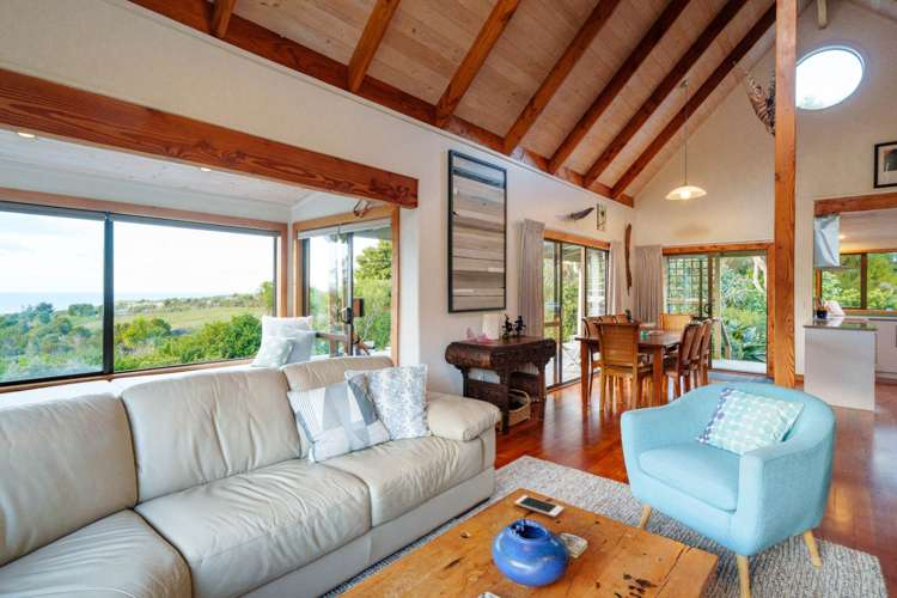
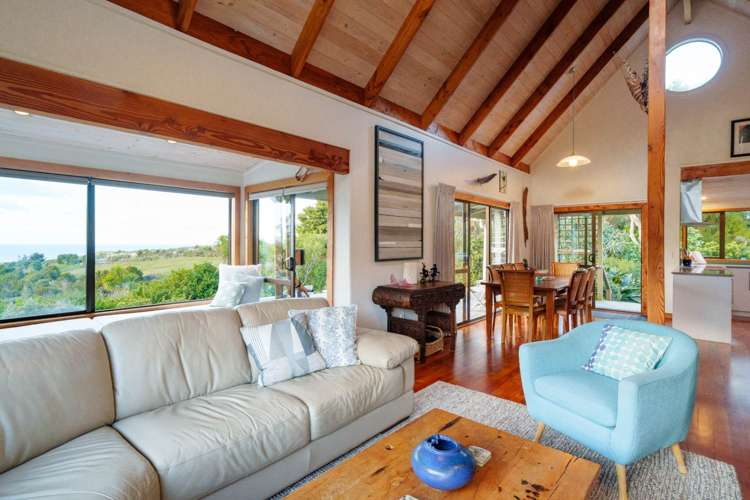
- cell phone (538, 505)
